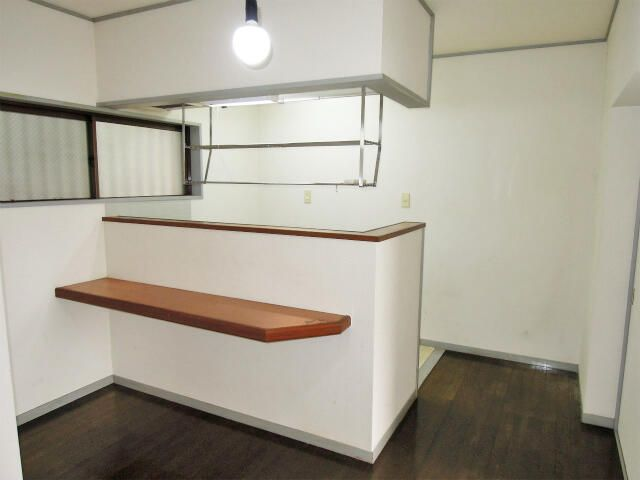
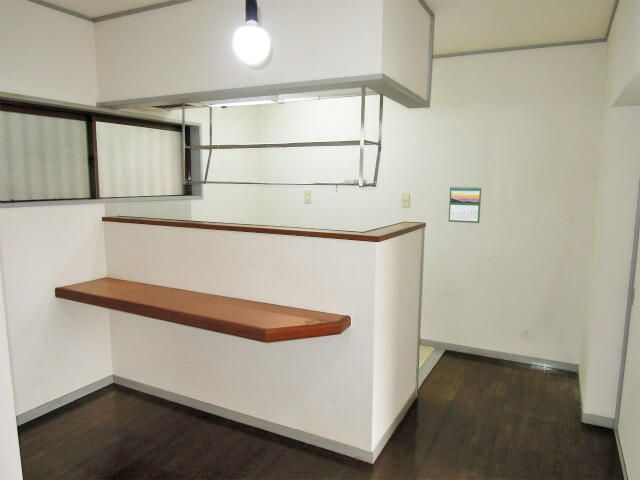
+ calendar (464, 204)
